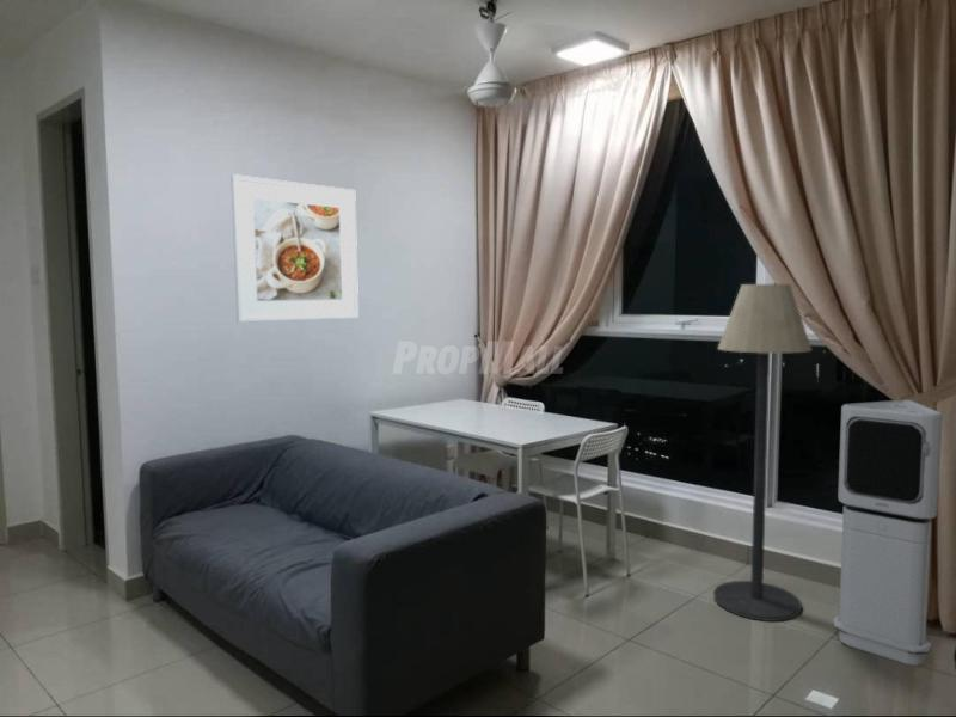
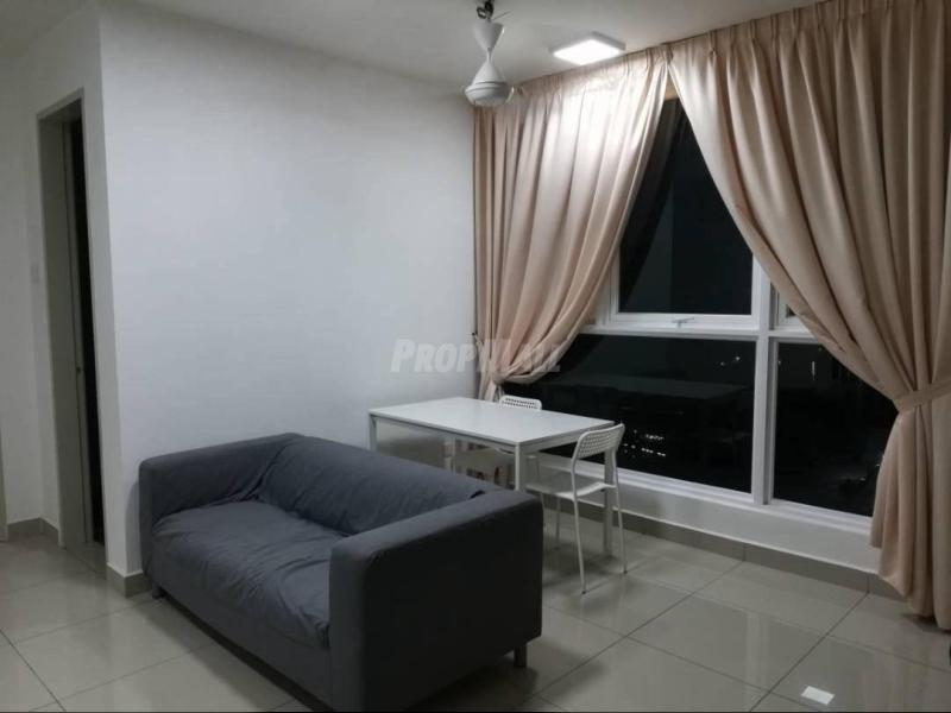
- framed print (299, 251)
- air purifier (891, 523)
- floor lamp (760, 446)
